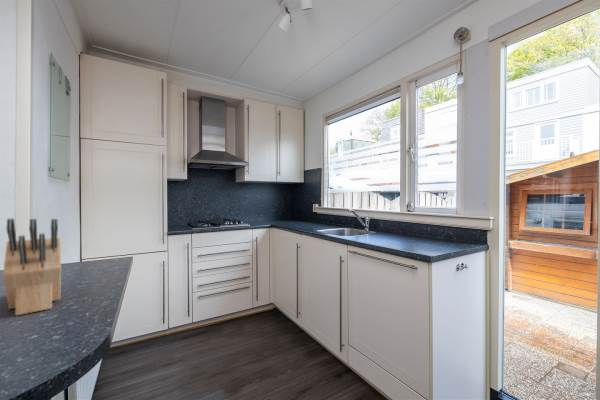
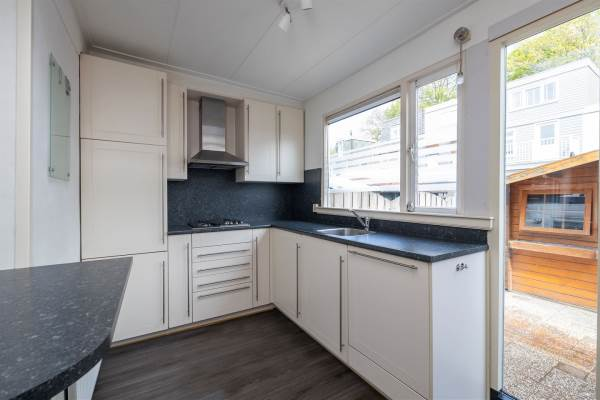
- knife block (35, 260)
